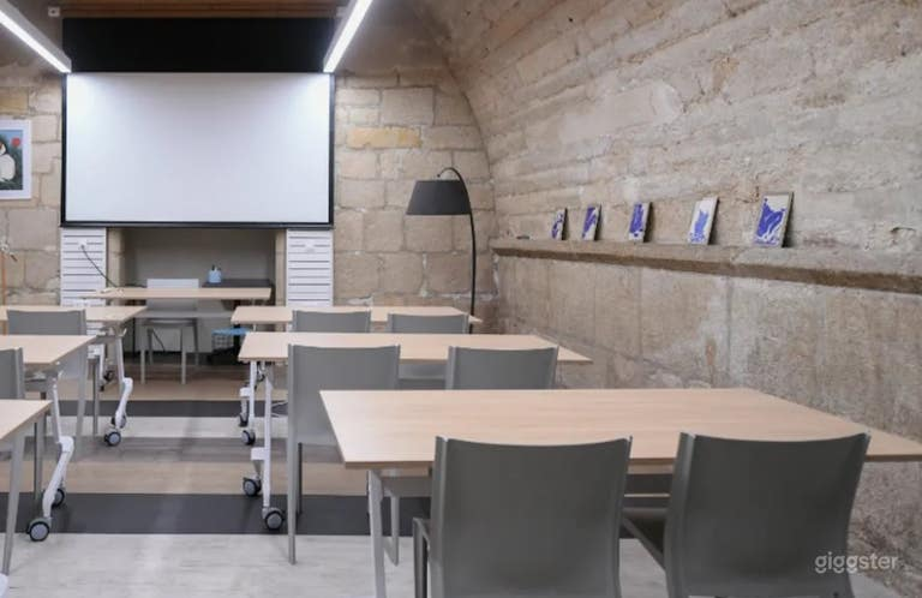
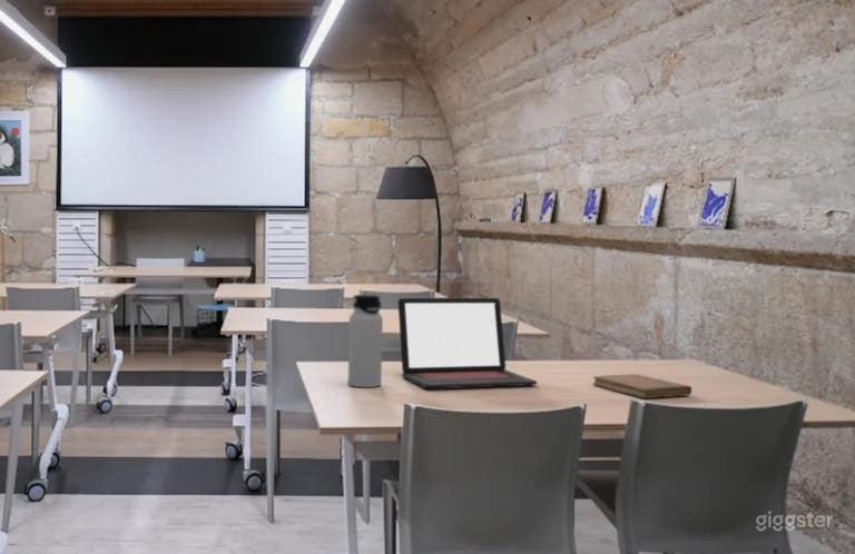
+ water bottle (365, 339)
+ notebook (640, 385)
+ laptop (465, 340)
